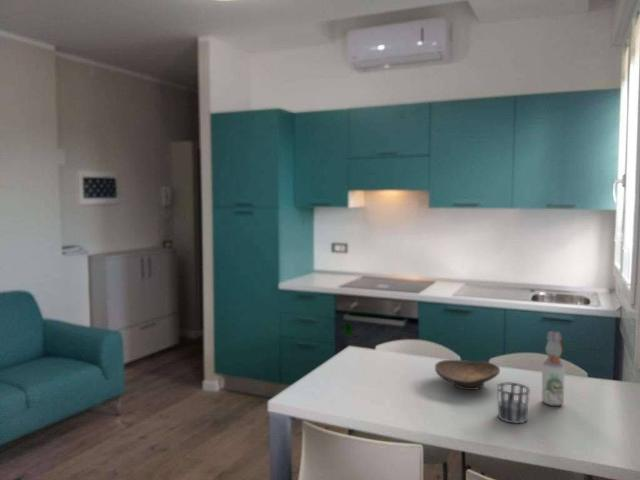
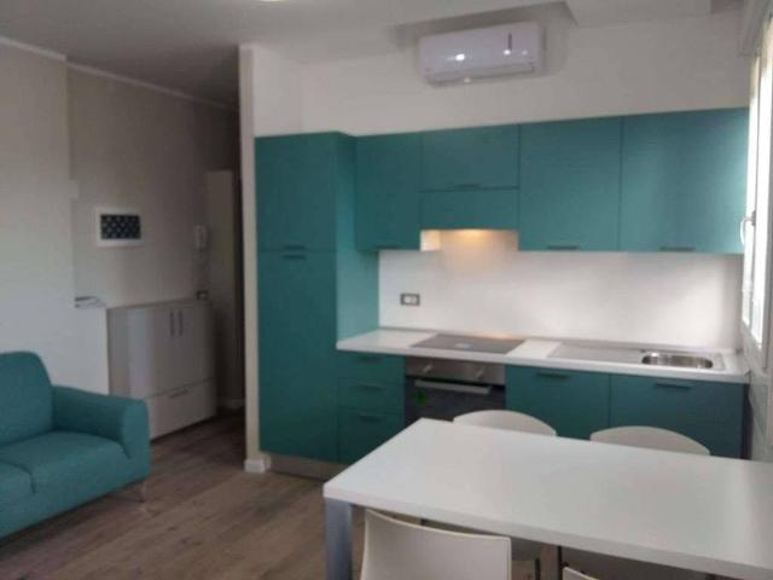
- decorative bowl (466, 375)
- bottle (553, 367)
- cup (512, 402)
